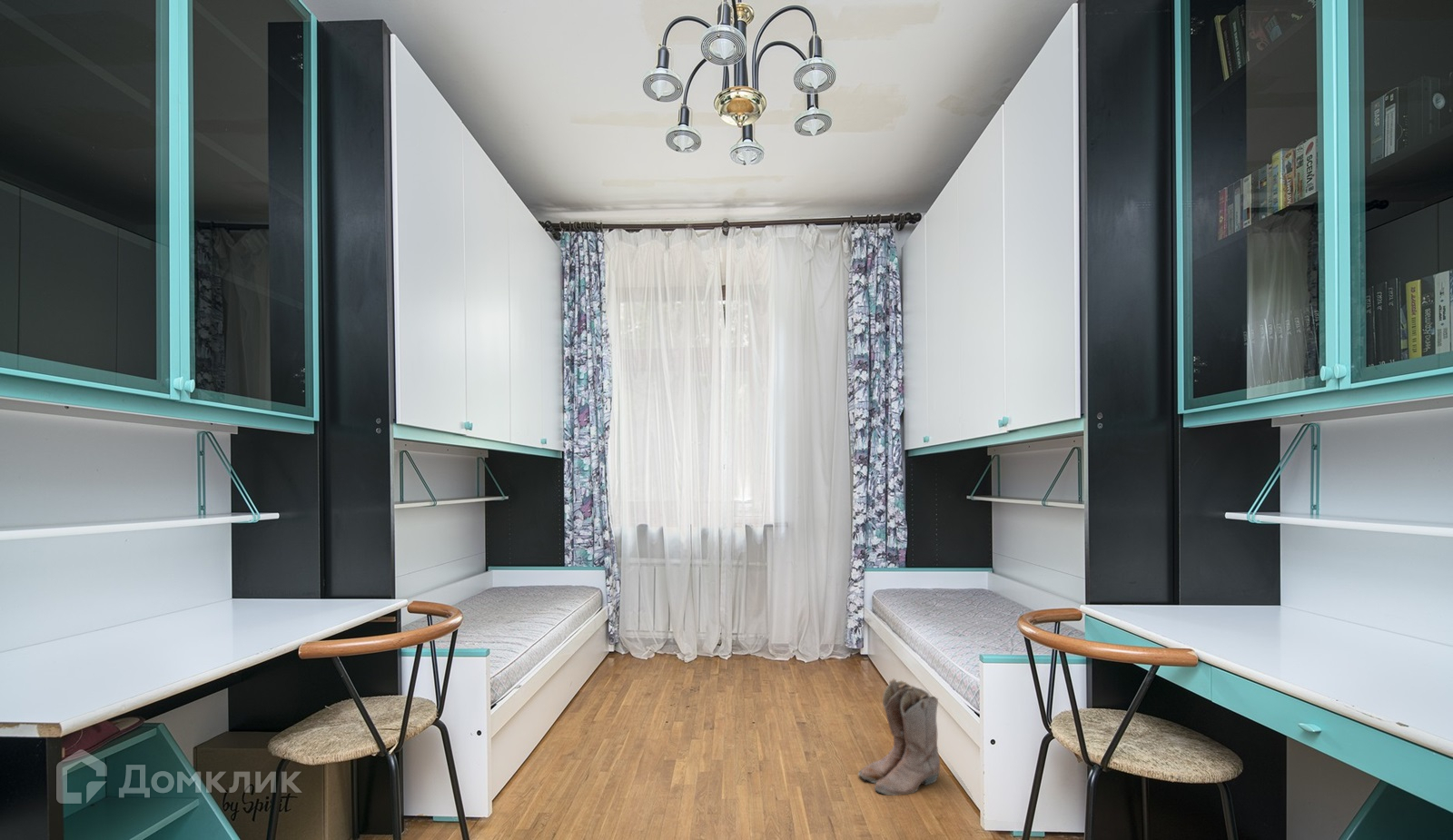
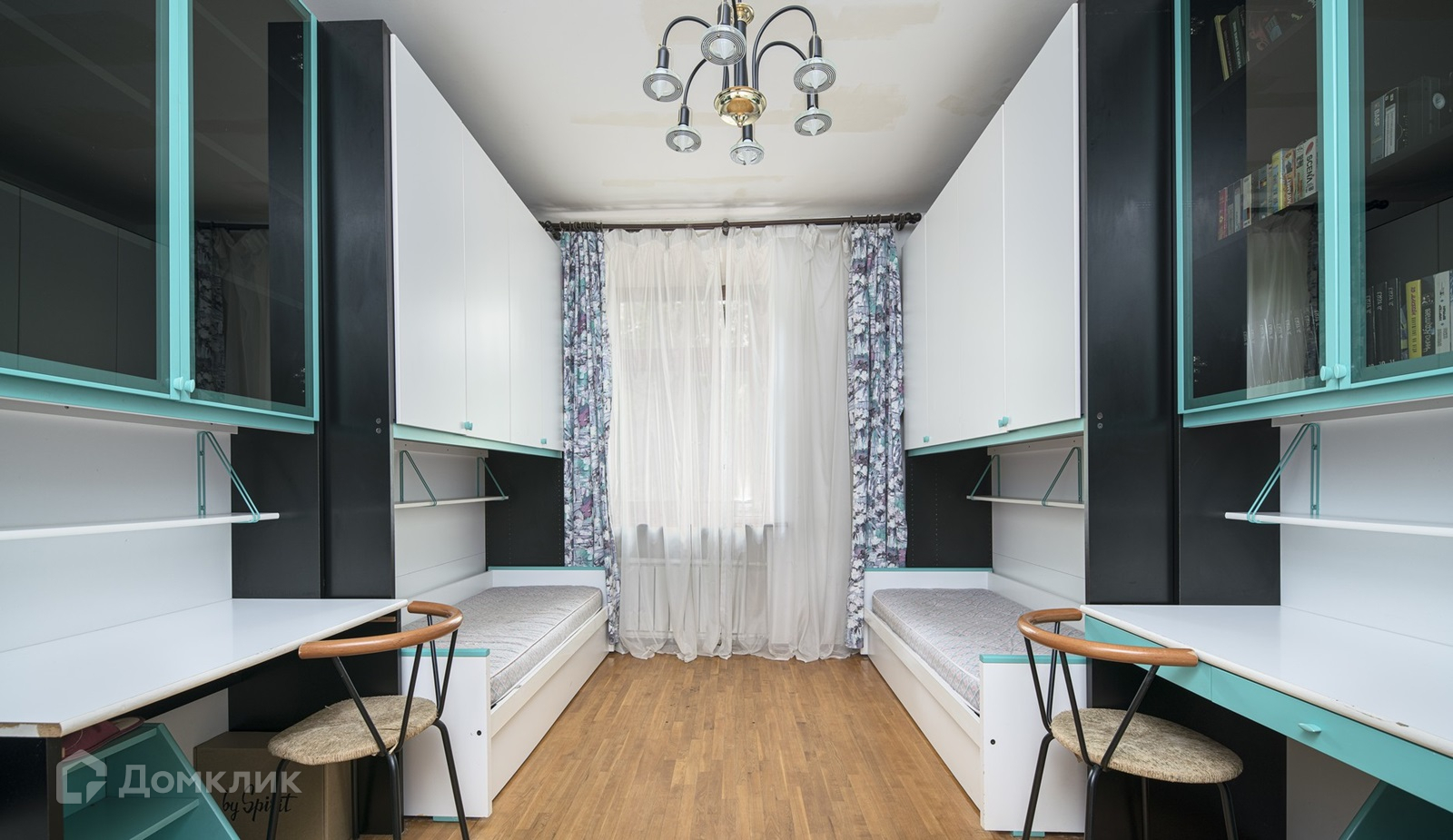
- boots (898, 733)
